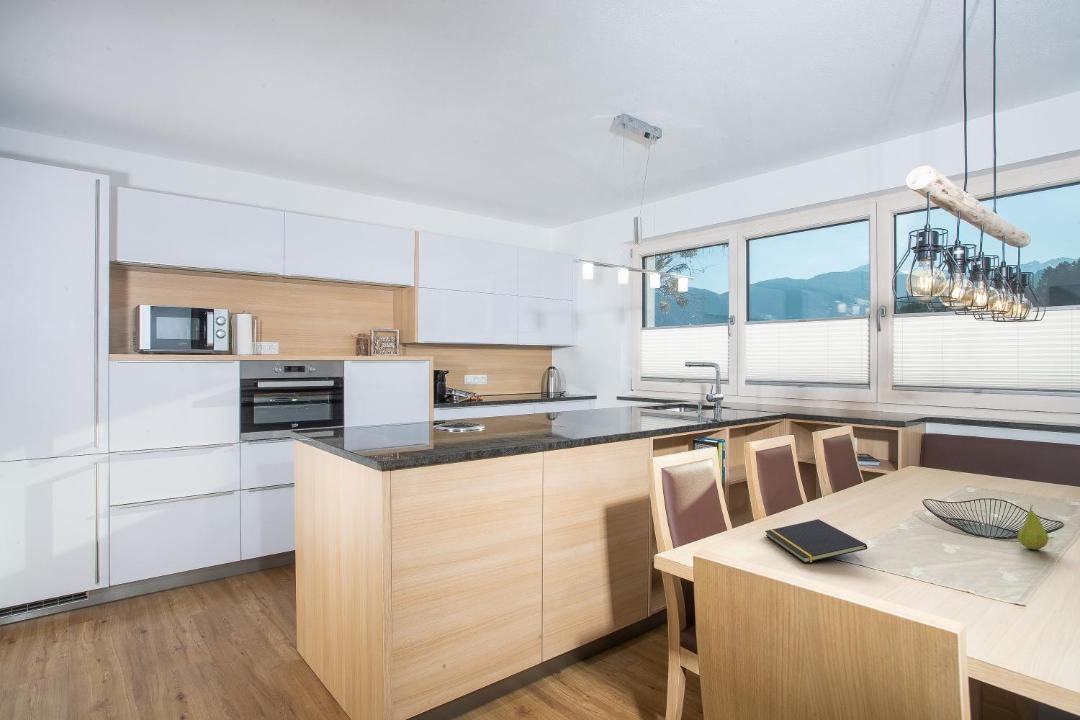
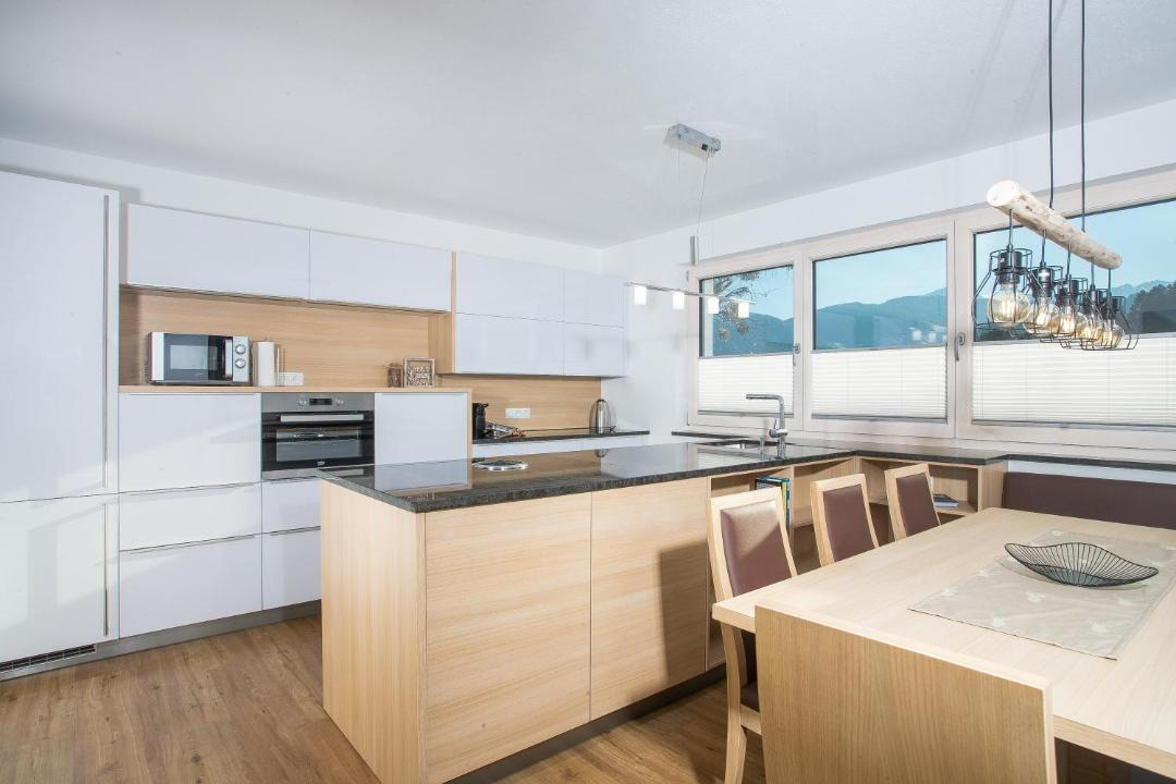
- notepad (812, 539)
- fruit (1032, 526)
